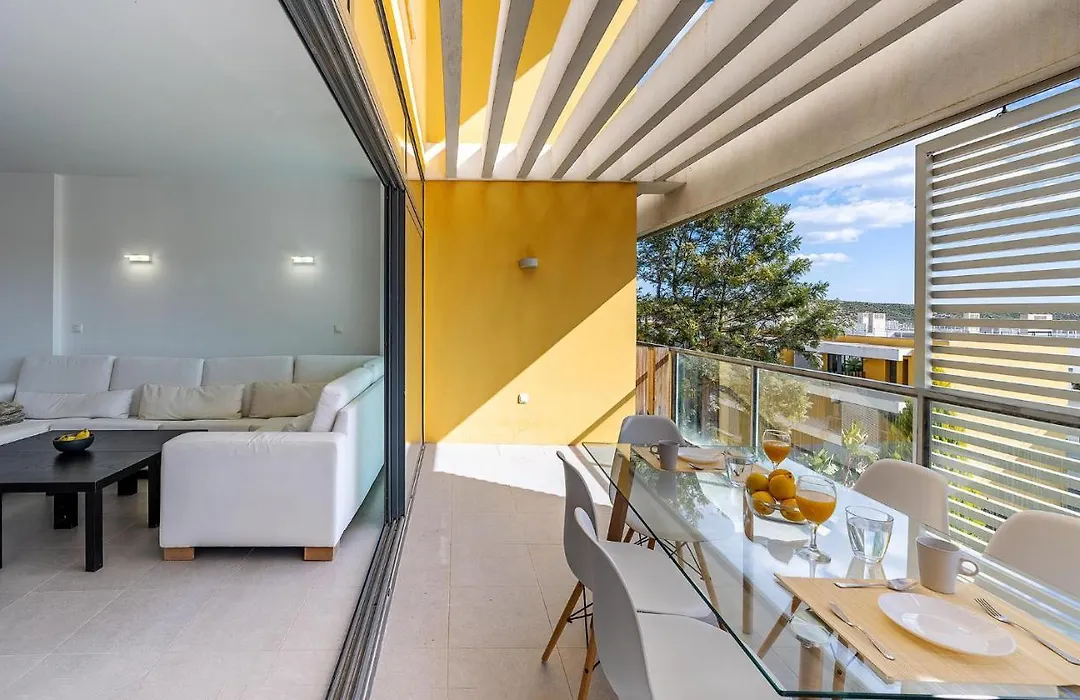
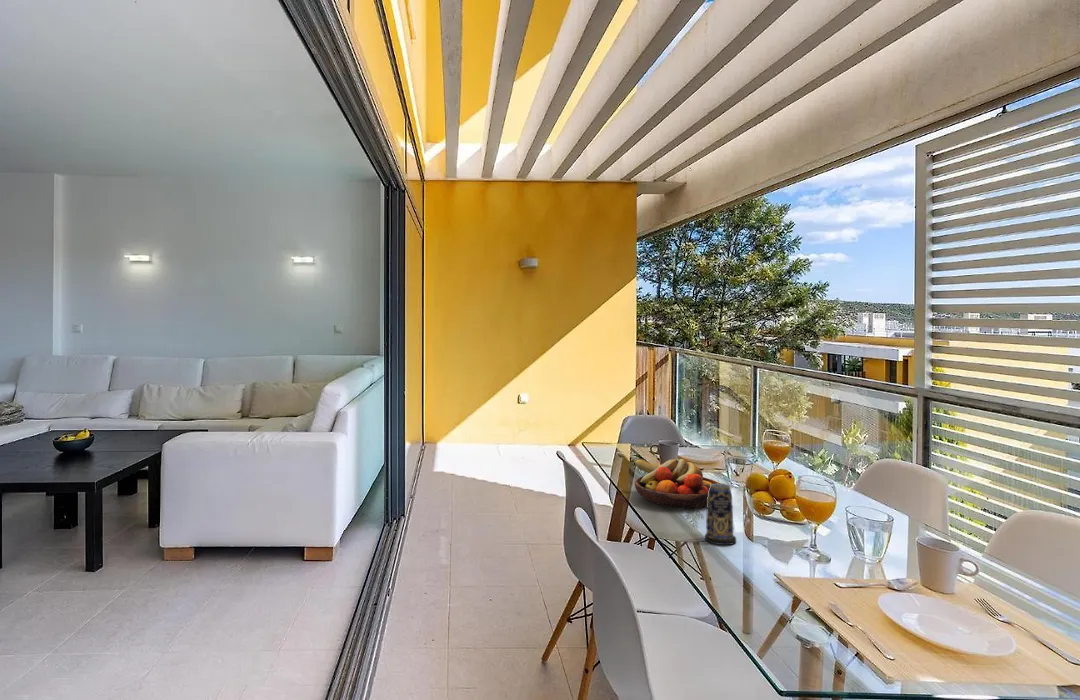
+ fruit bowl (677, 480)
+ candle (720, 512)
